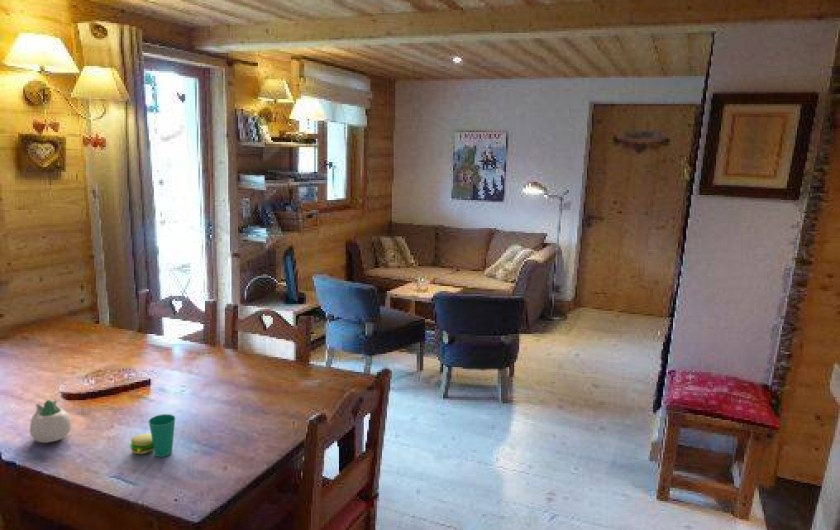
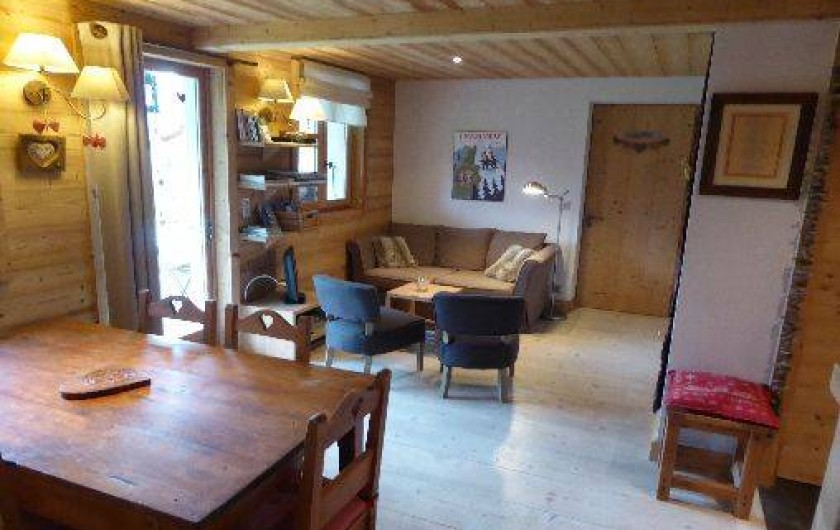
- succulent planter (49, 418)
- cup (152, 434)
